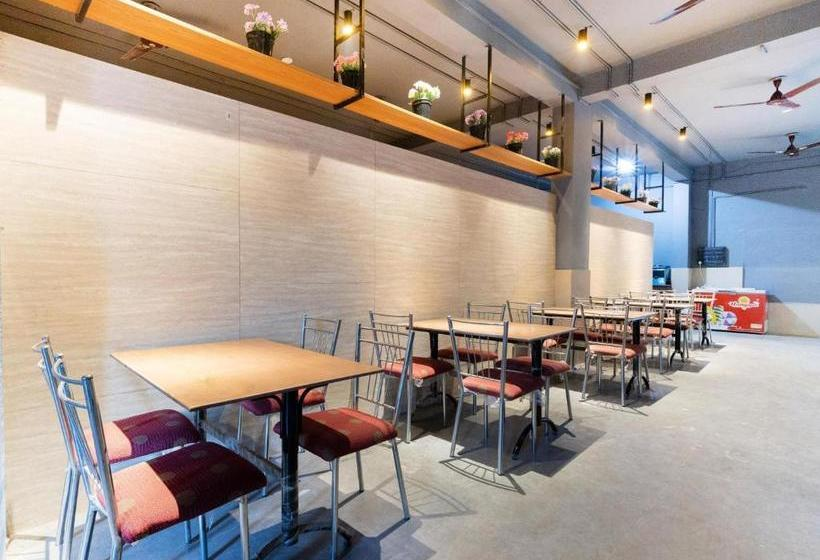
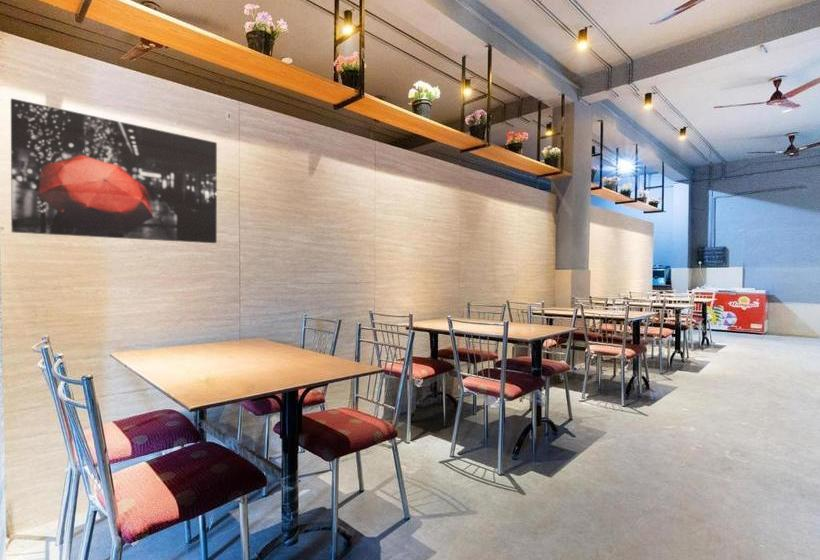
+ wall art (127, 181)
